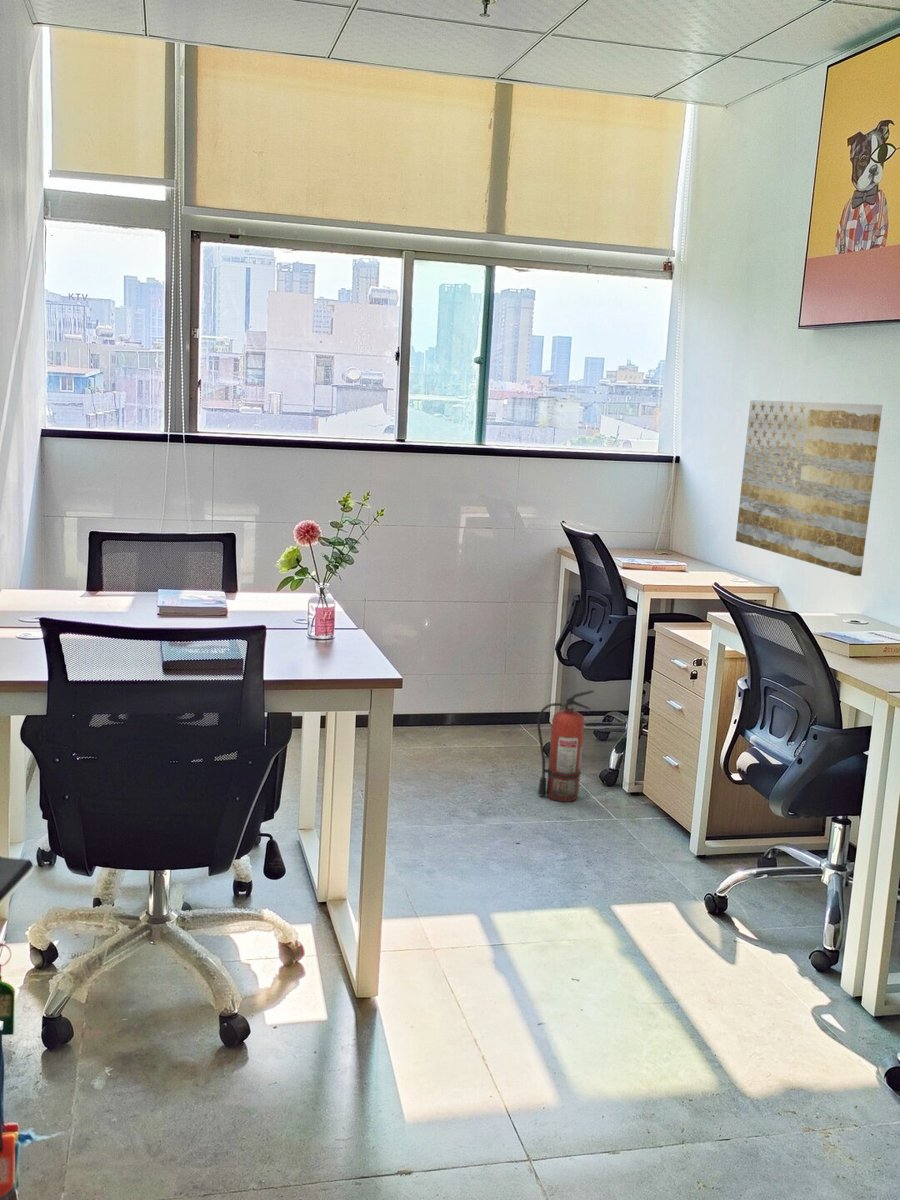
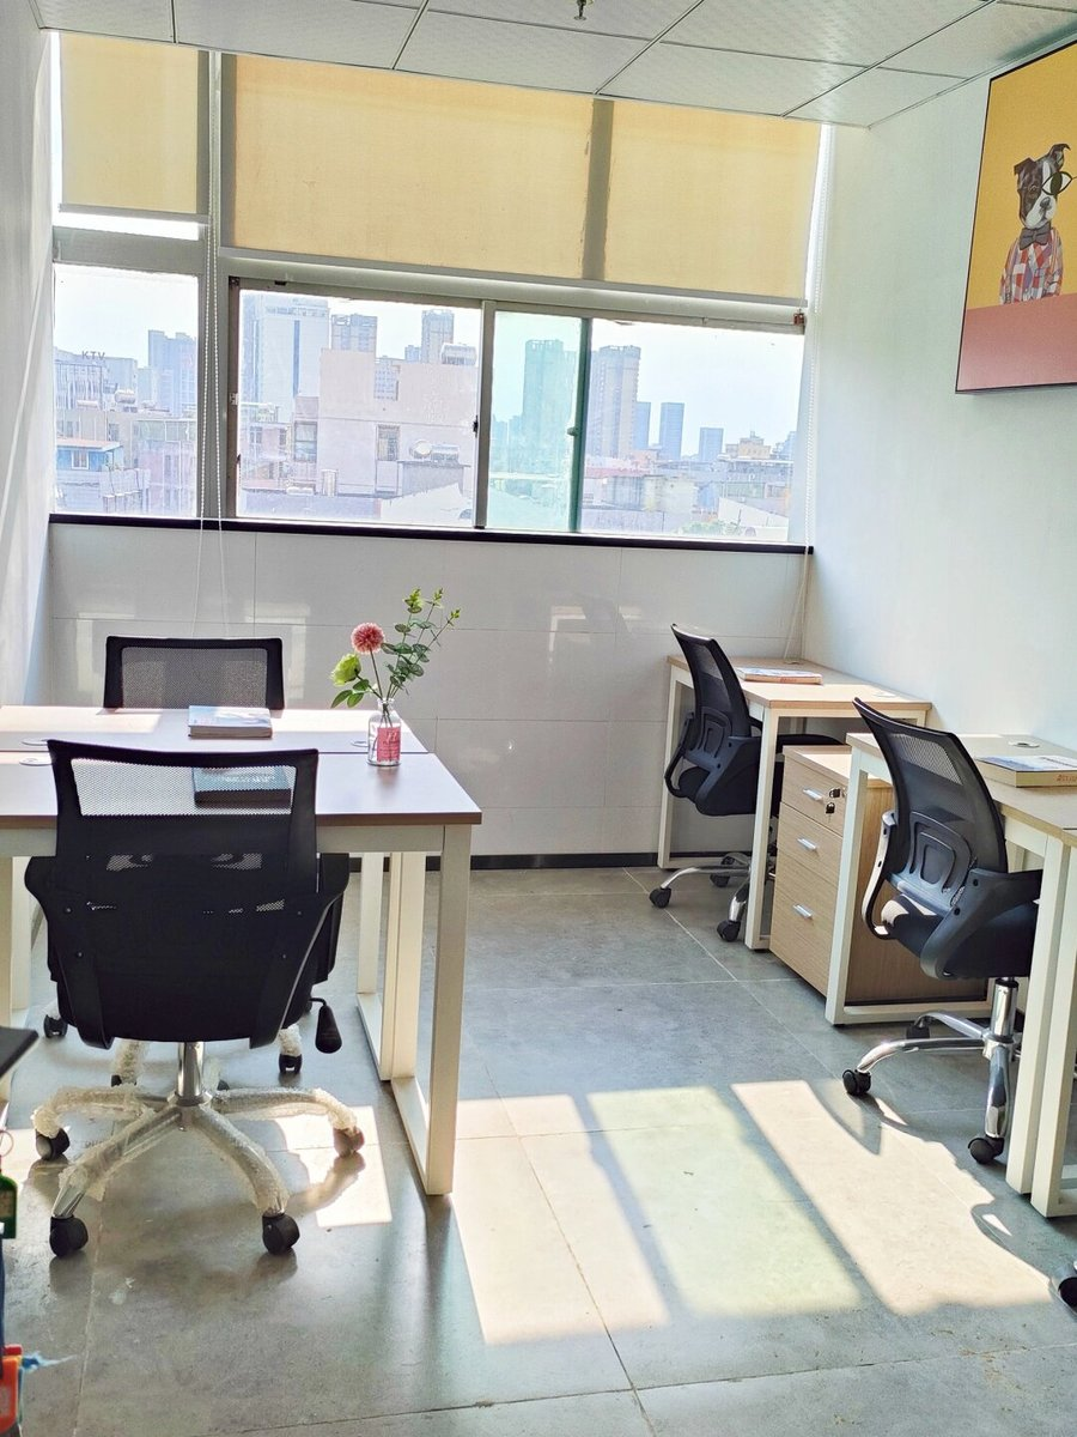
- fire extinguisher (562, 743)
- wall art (800, 480)
